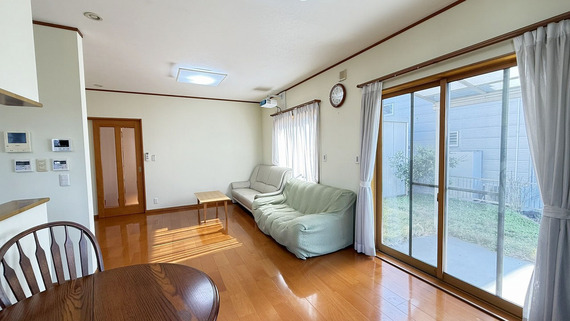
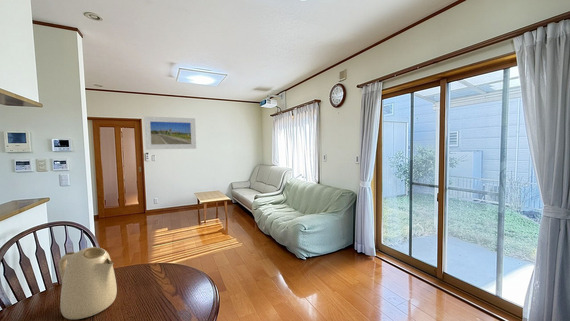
+ kettle (86, 277)
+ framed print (171, 133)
